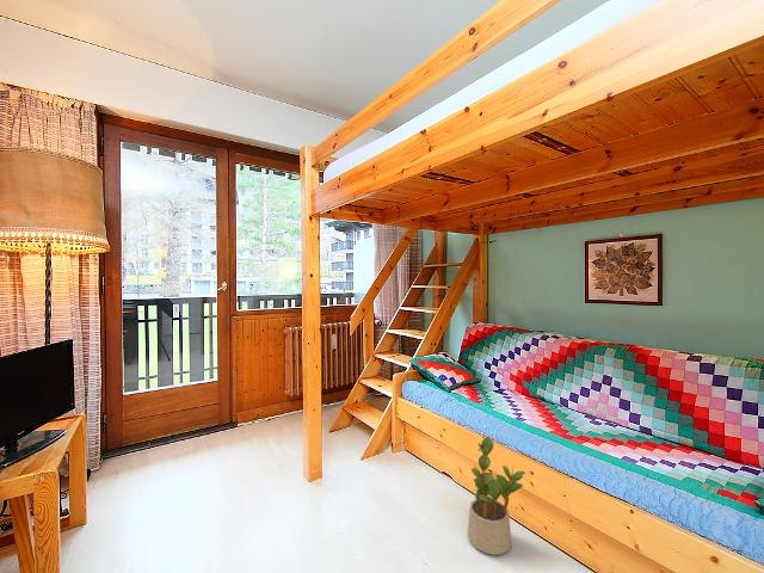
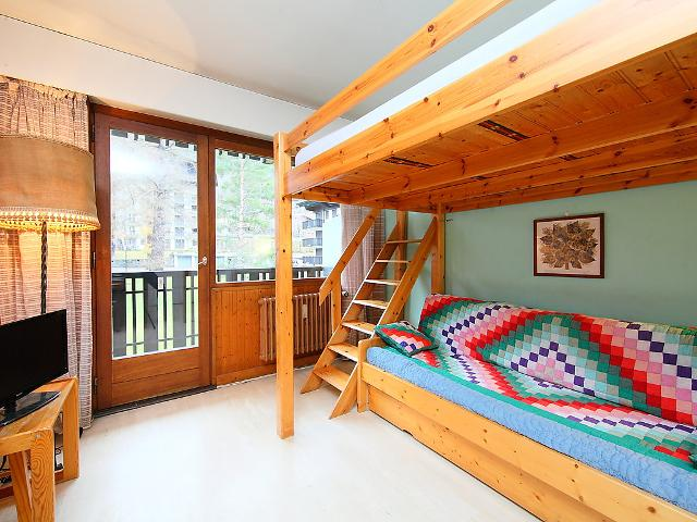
- potted plant (494, 488)
